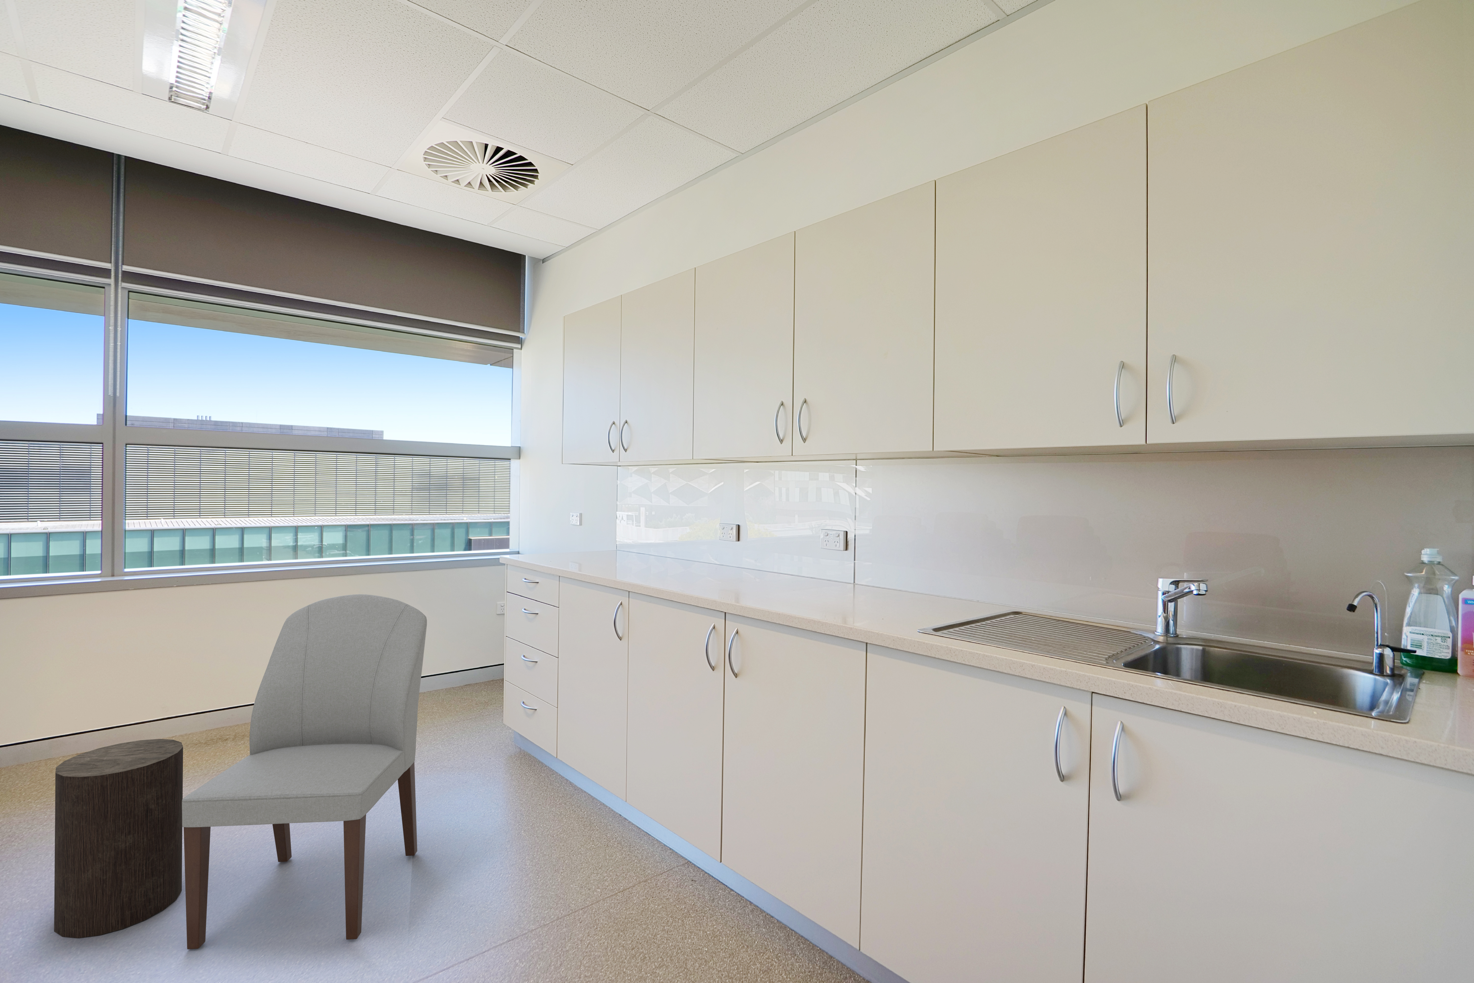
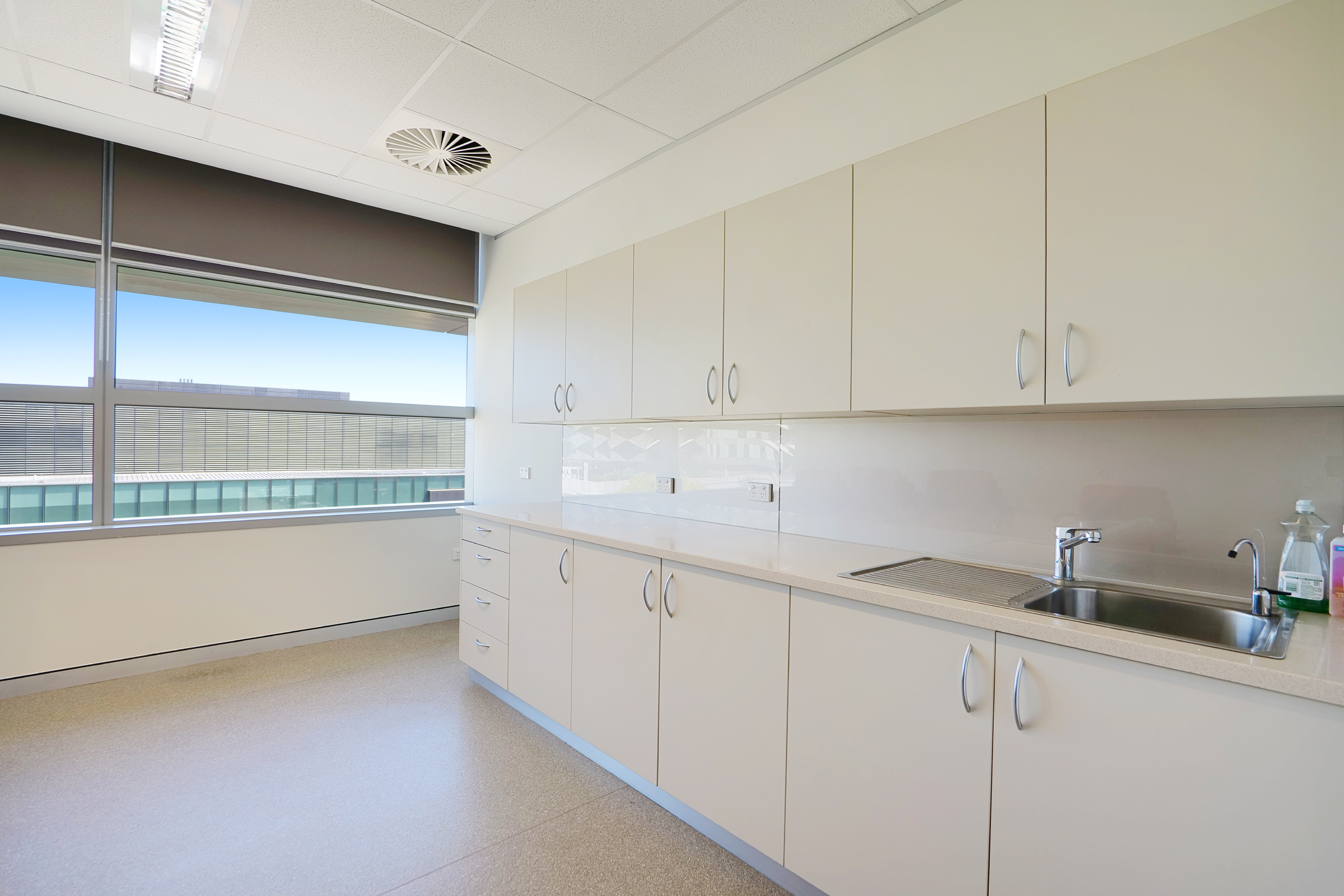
- stool (122, 832)
- chair (320, 749)
